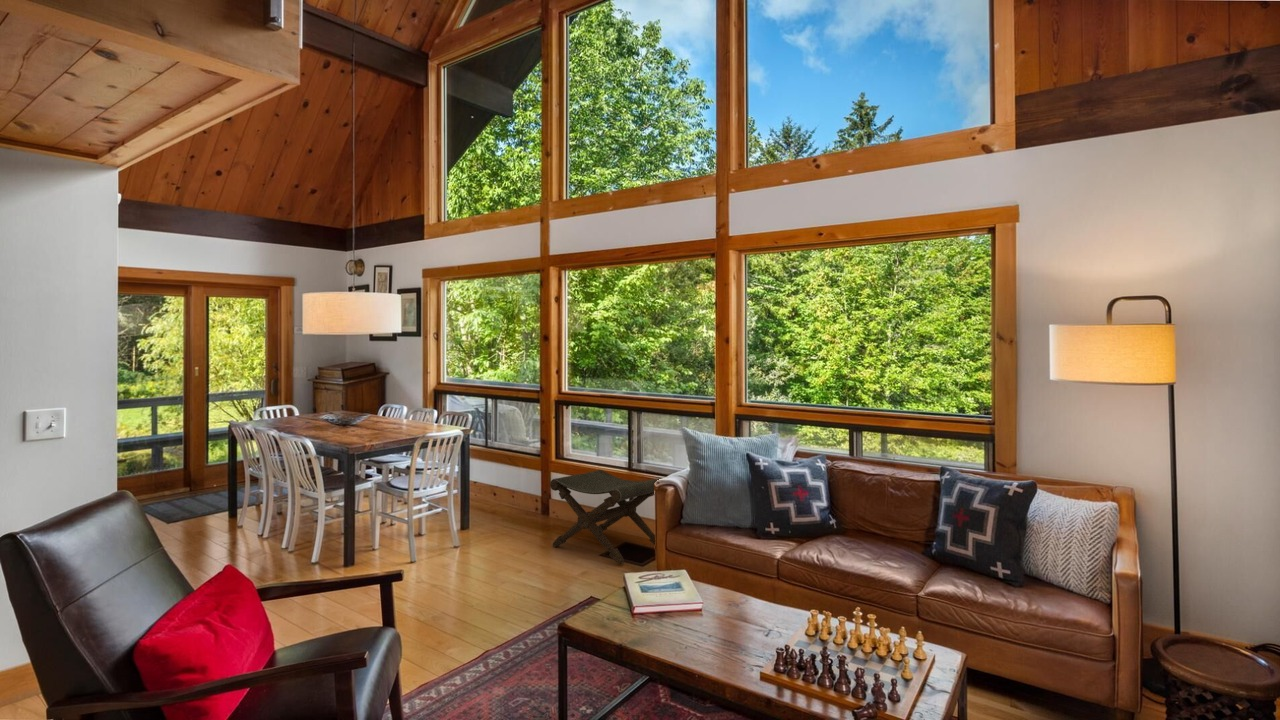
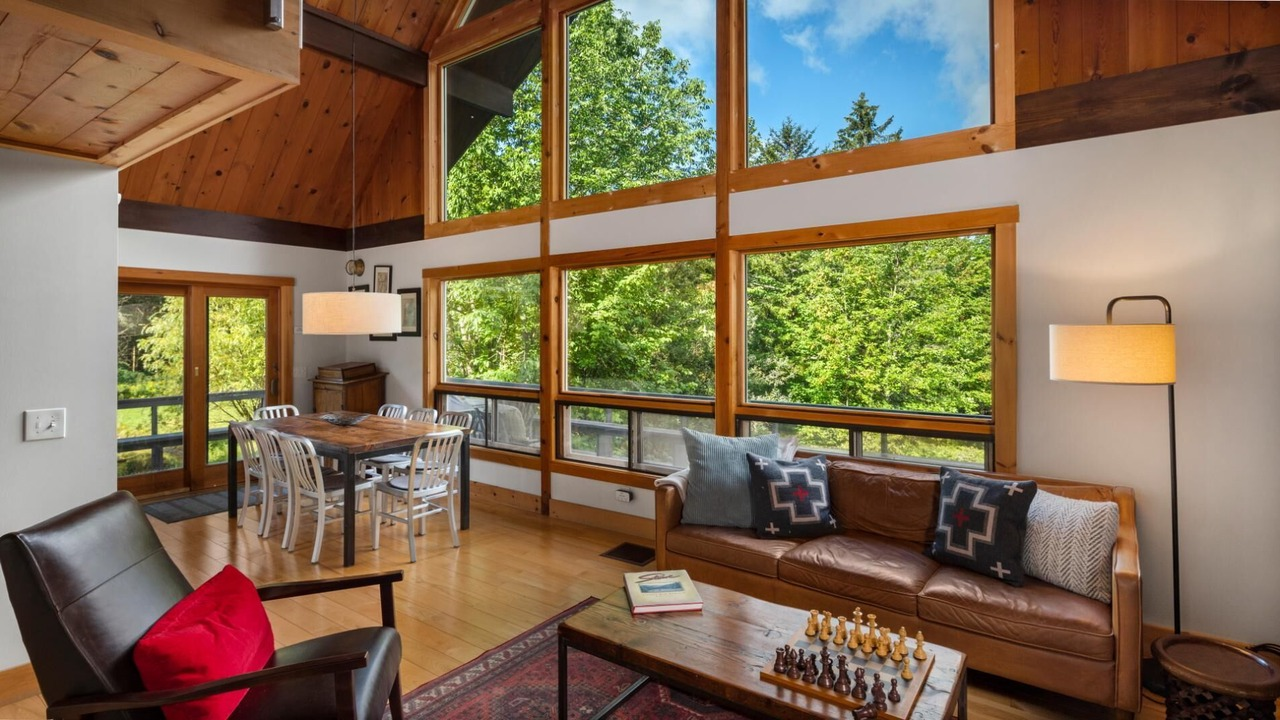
- footstool (608, 512)
